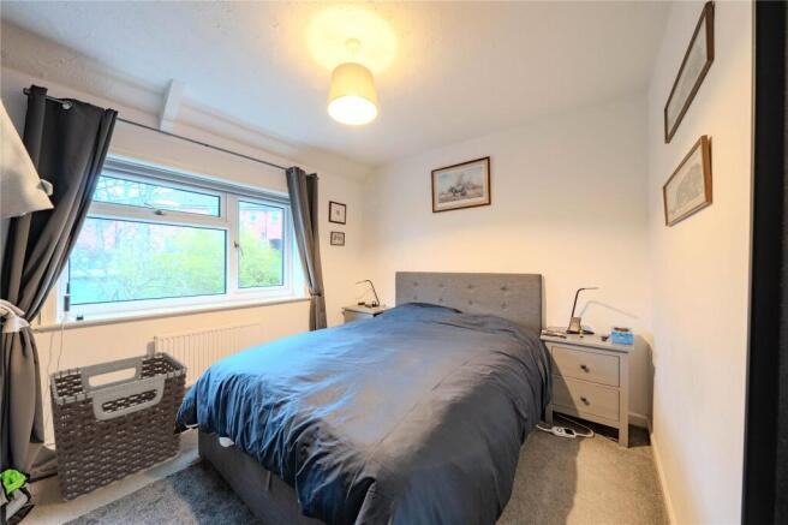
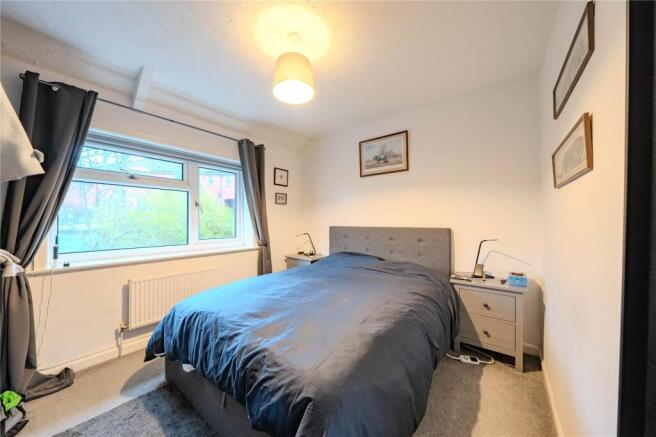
- clothes hamper (120, 414)
